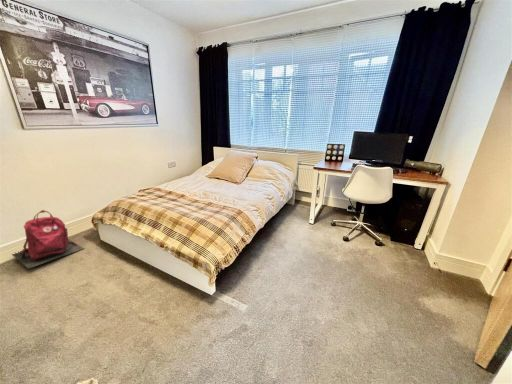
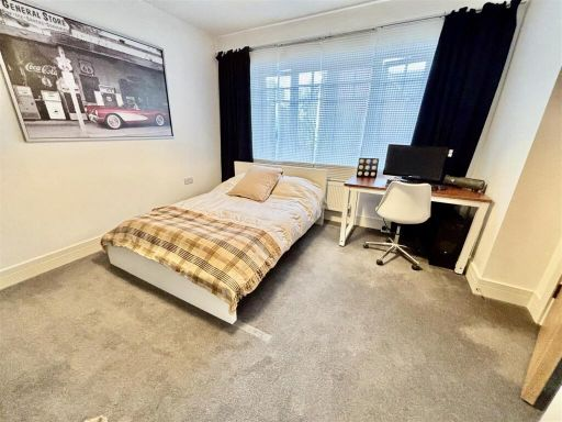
- backpack (42, 233)
